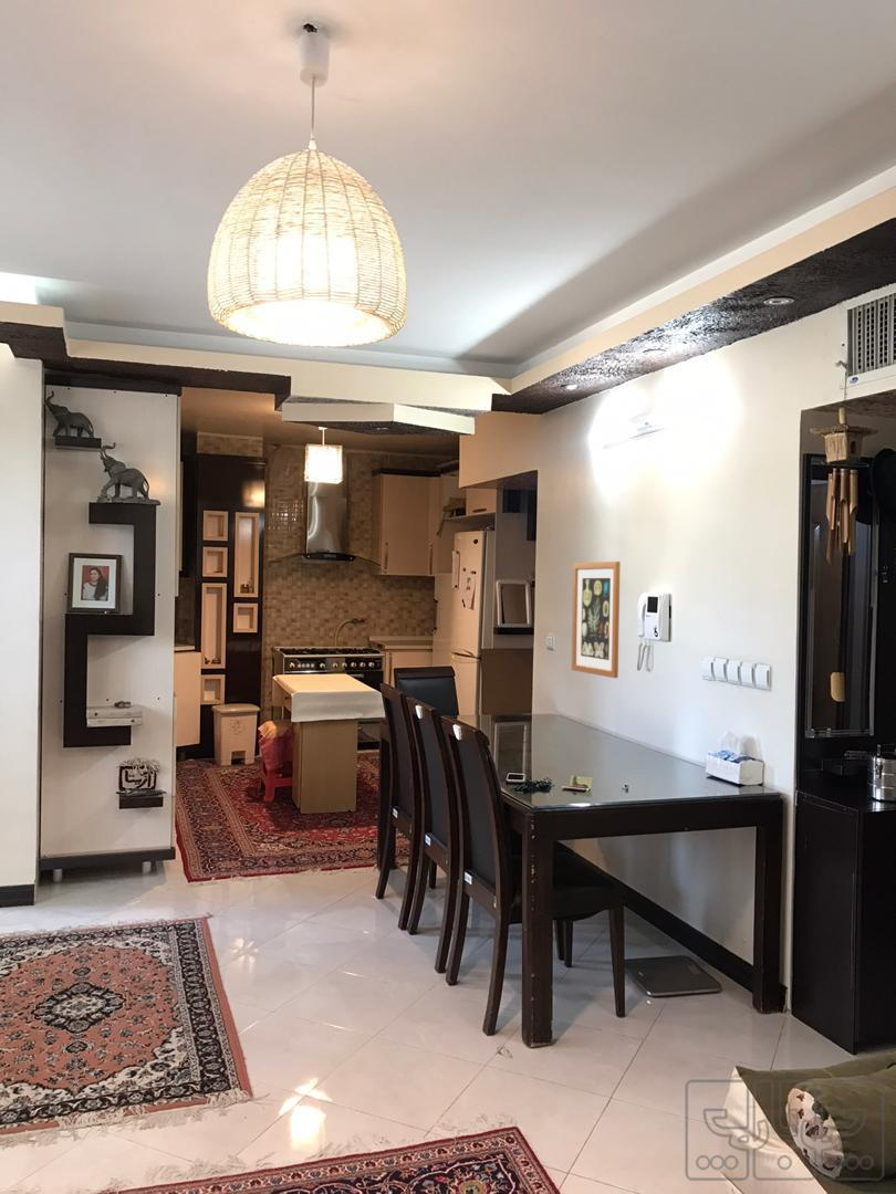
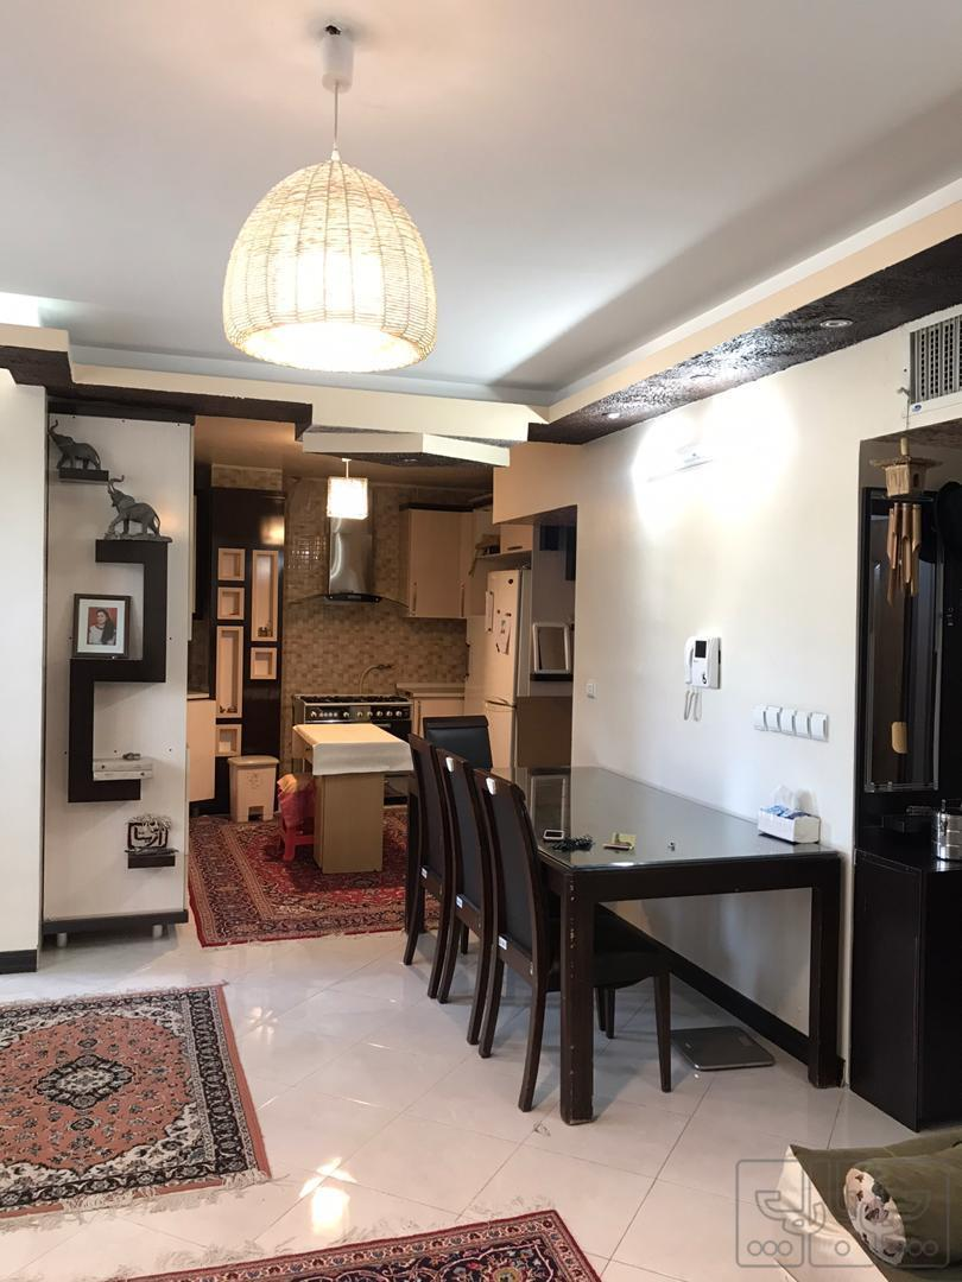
- wall art (594, 618)
